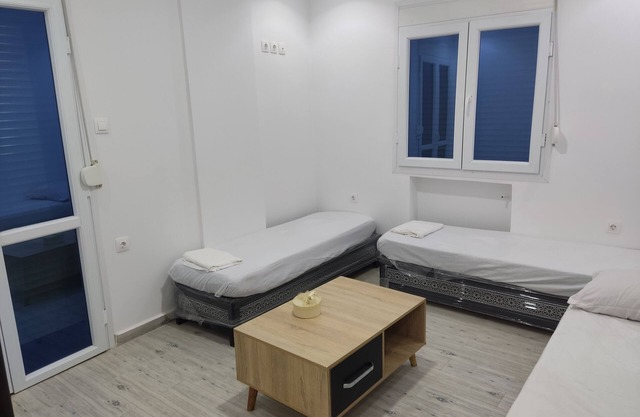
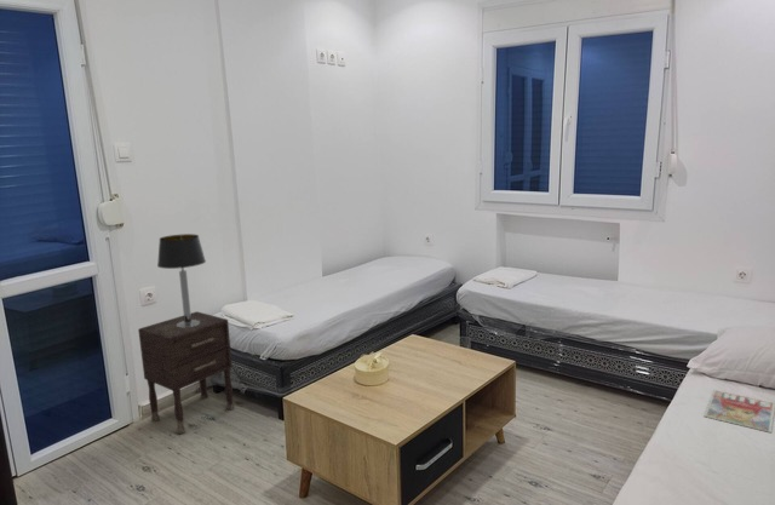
+ nightstand (189, 369)
+ magazine (740, 409)
+ table lamp (183, 281)
